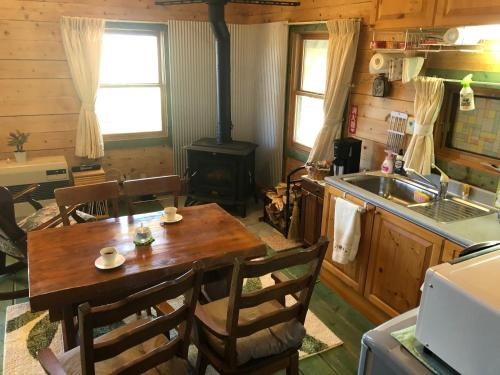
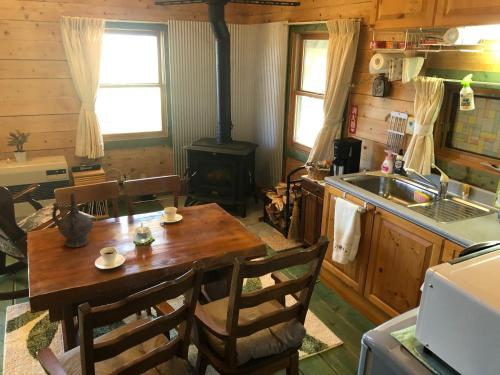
+ ceremonial vessel (72, 219)
